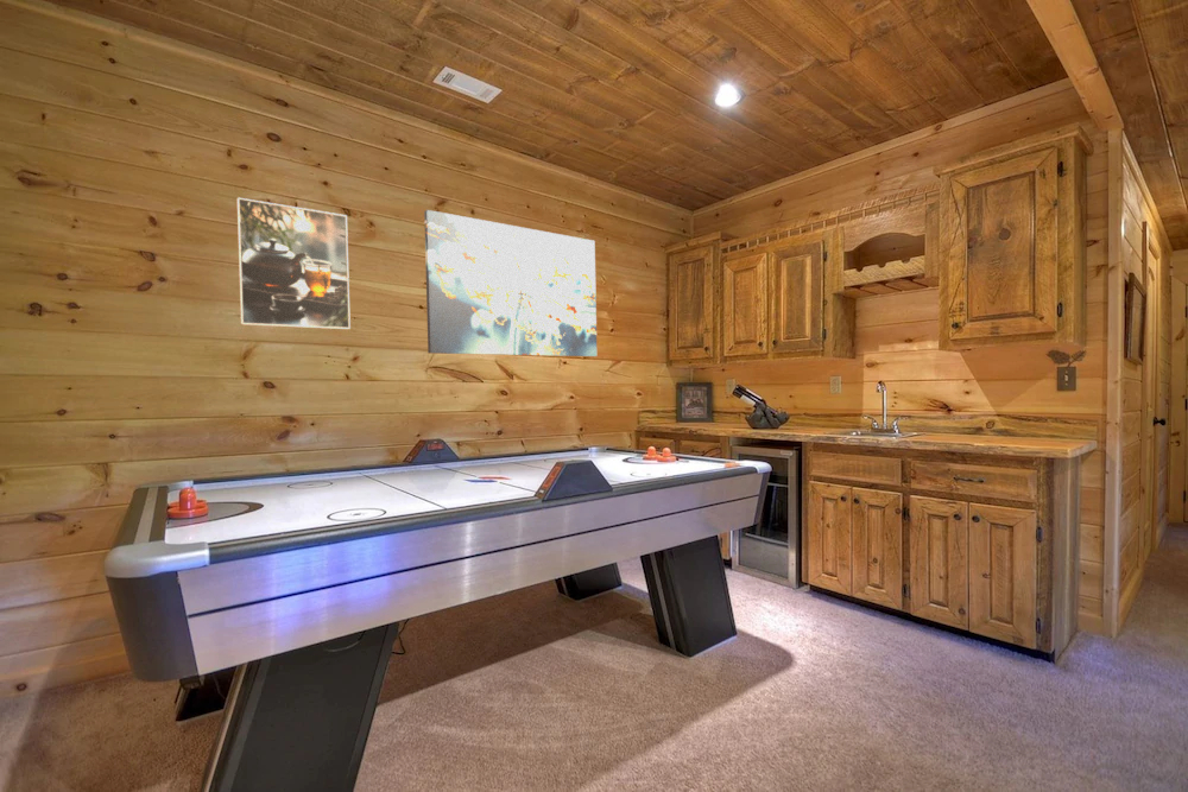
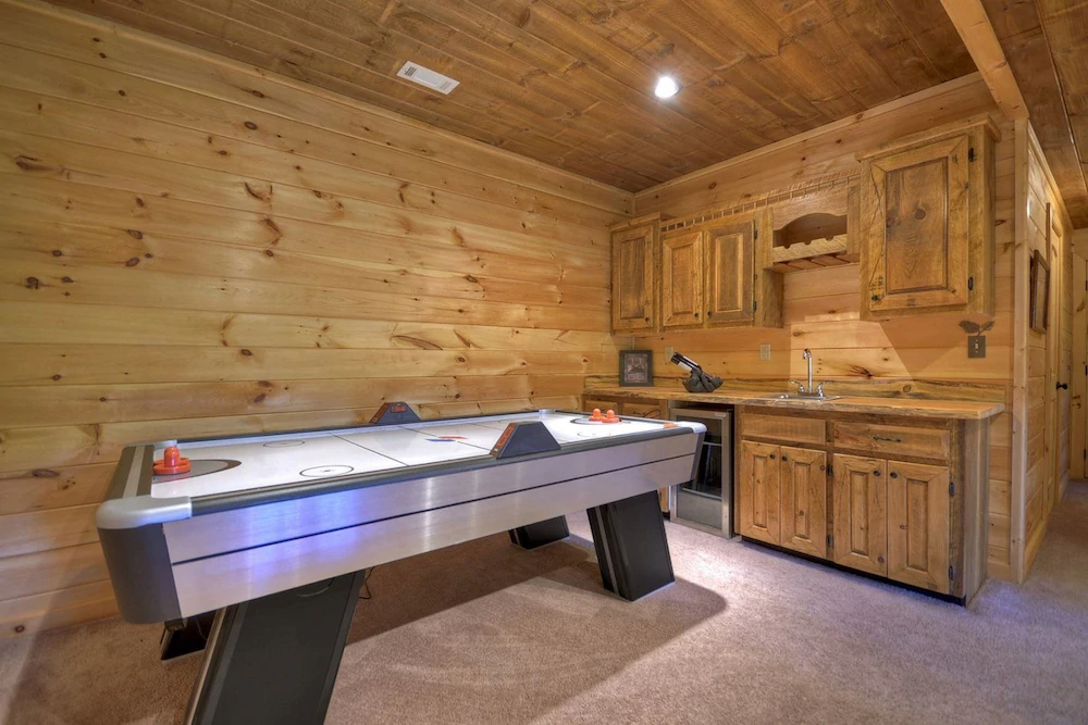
- wall art (519, 291)
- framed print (296, 267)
